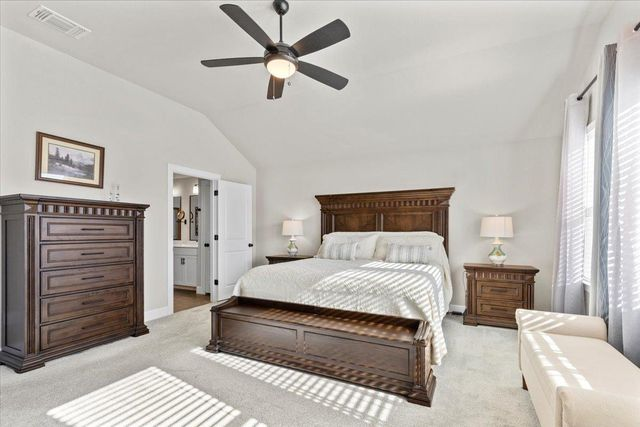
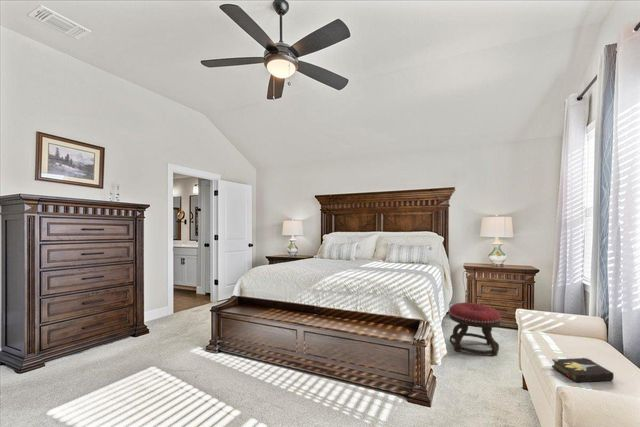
+ hardback book (581, 369)
+ ottoman (473, 326)
